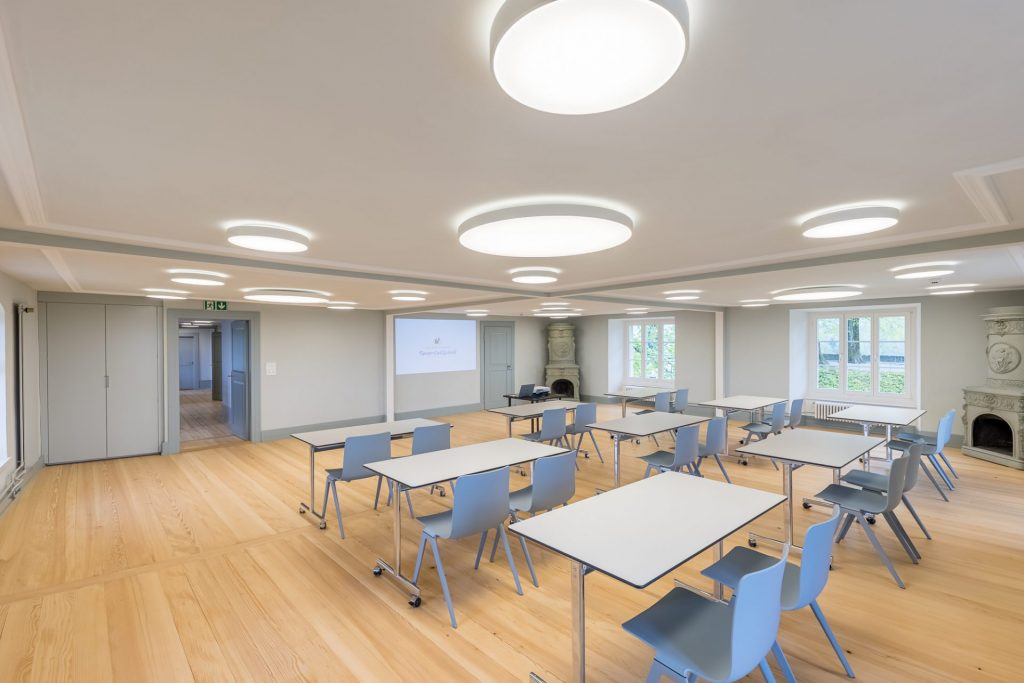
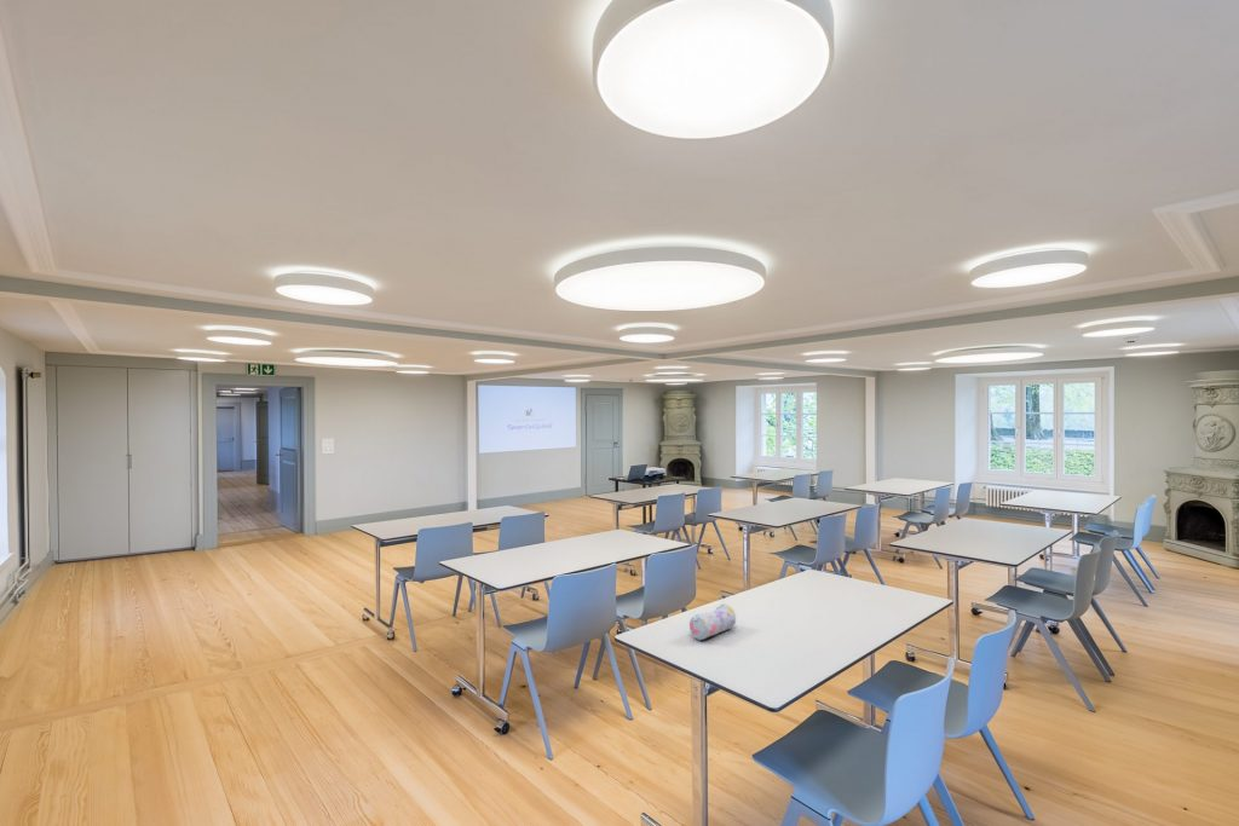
+ pencil case (713, 620)
